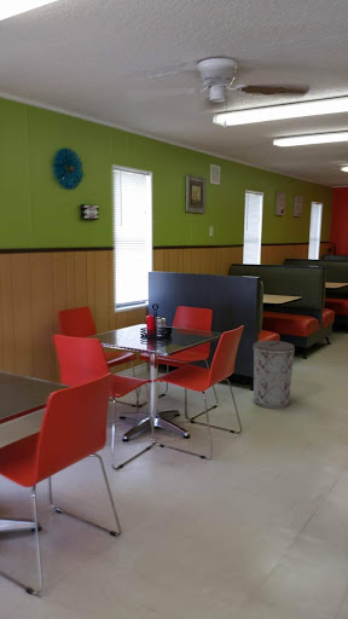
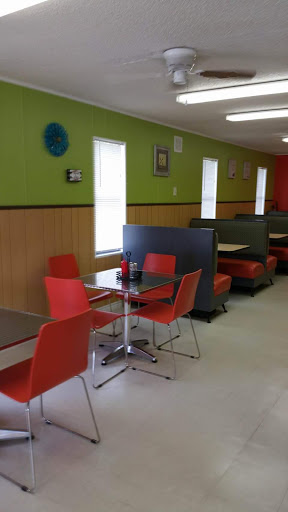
- trash can (272, 371)
